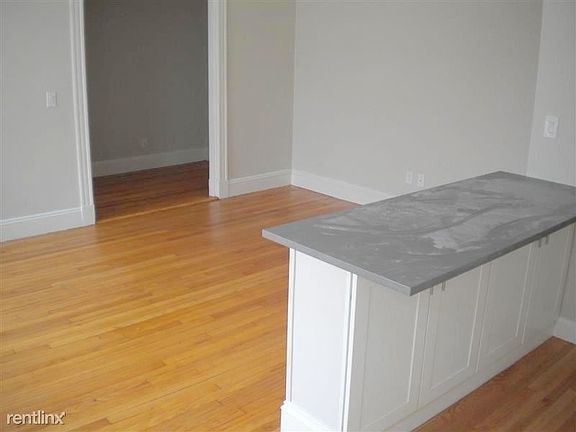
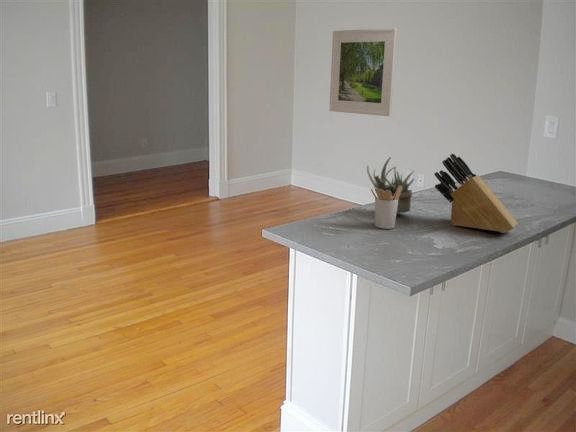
+ knife block (476, 191)
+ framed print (360, 72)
+ succulent plant (389, 184)
+ utensil holder (384, 206)
